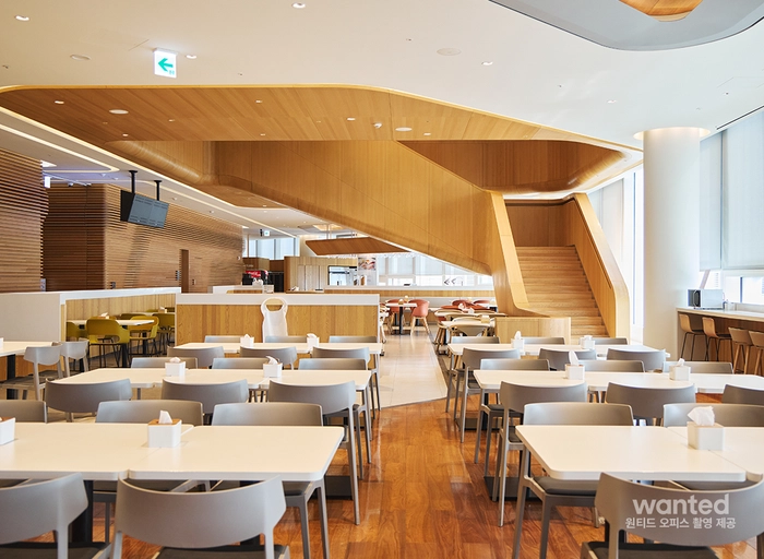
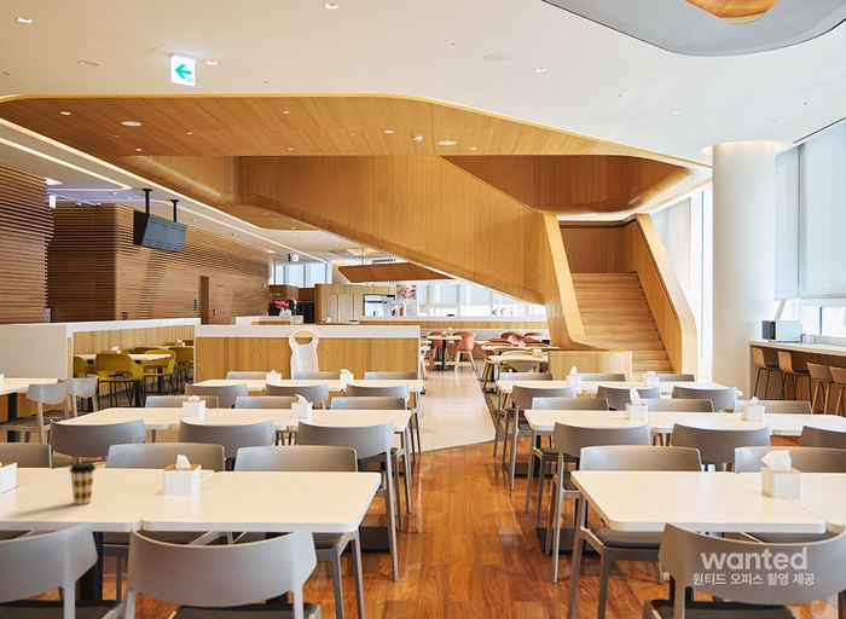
+ coffee cup (82, 482)
